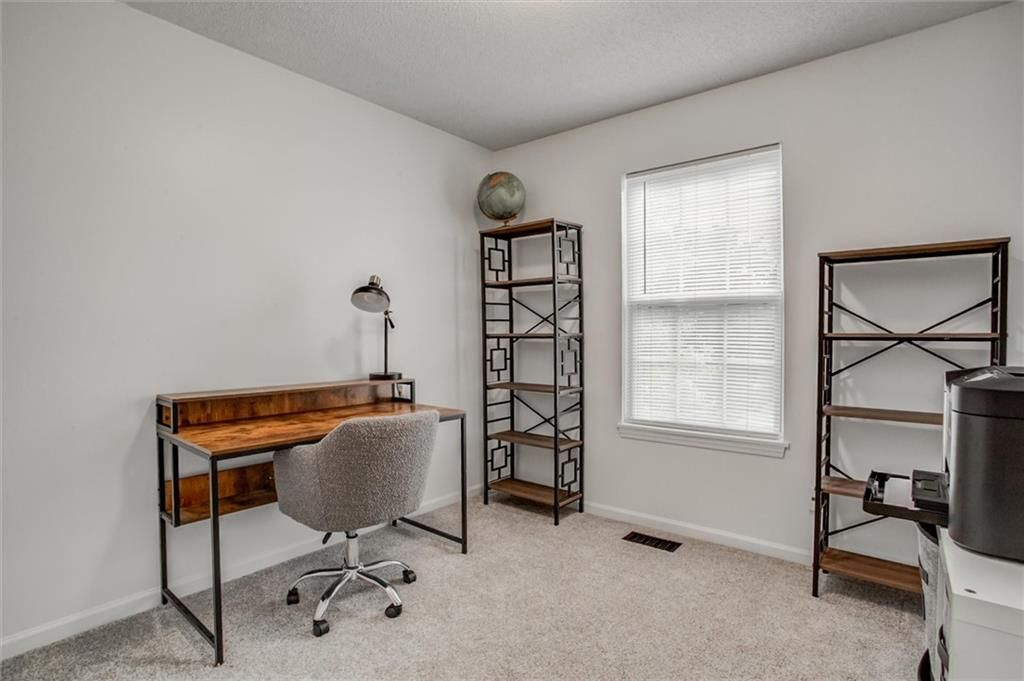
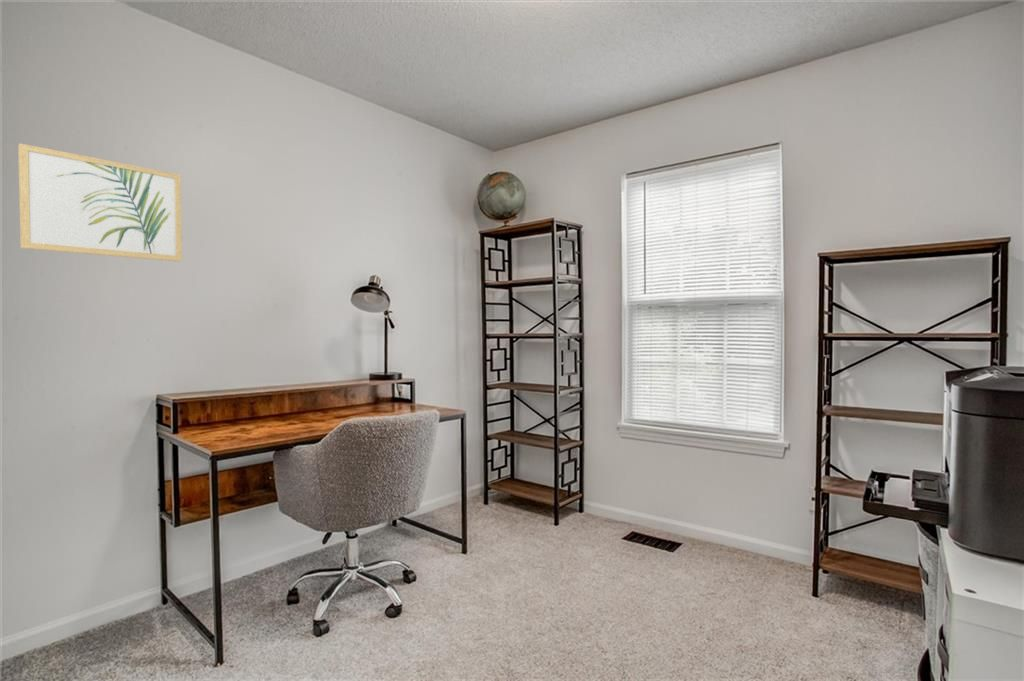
+ wall art (107, 208)
